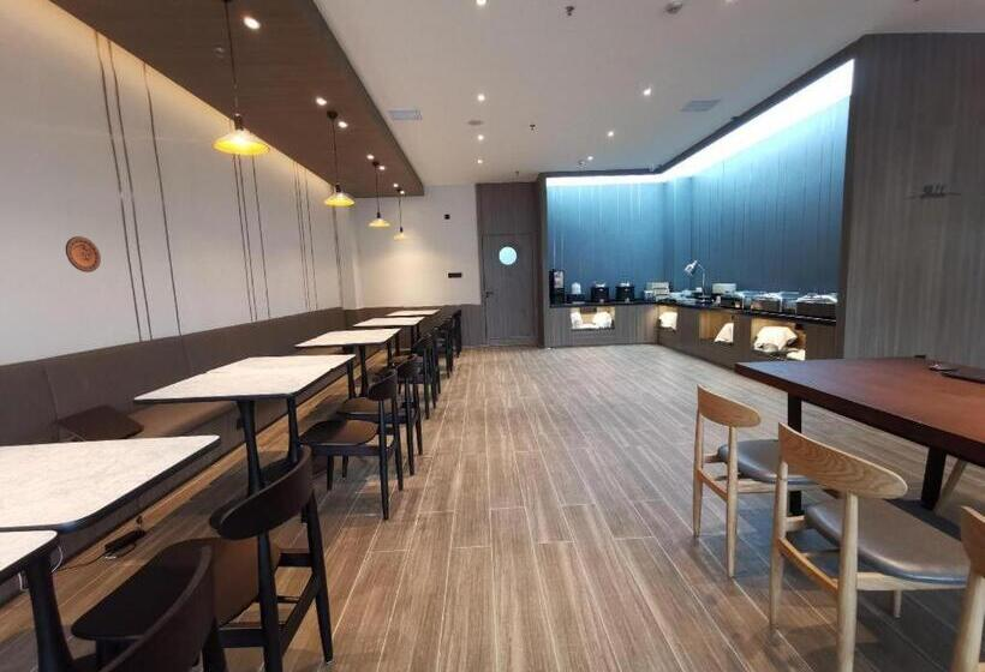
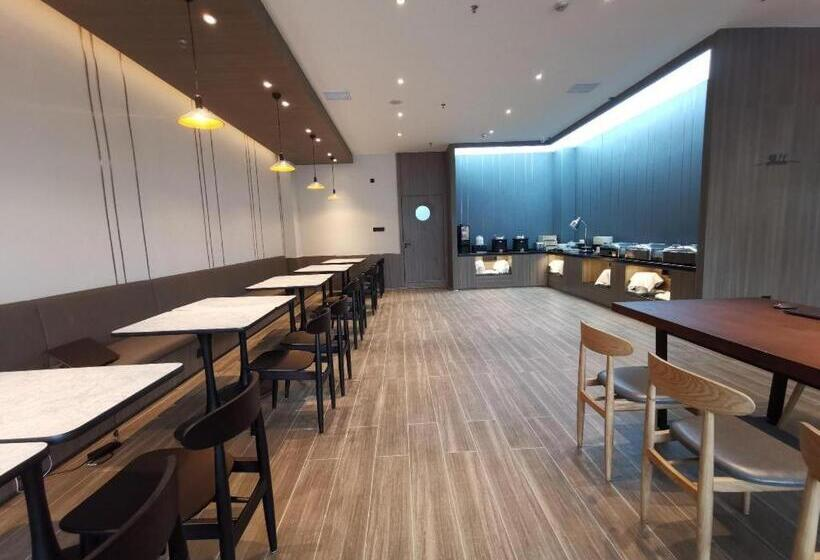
- decorative plate (83, 254)
